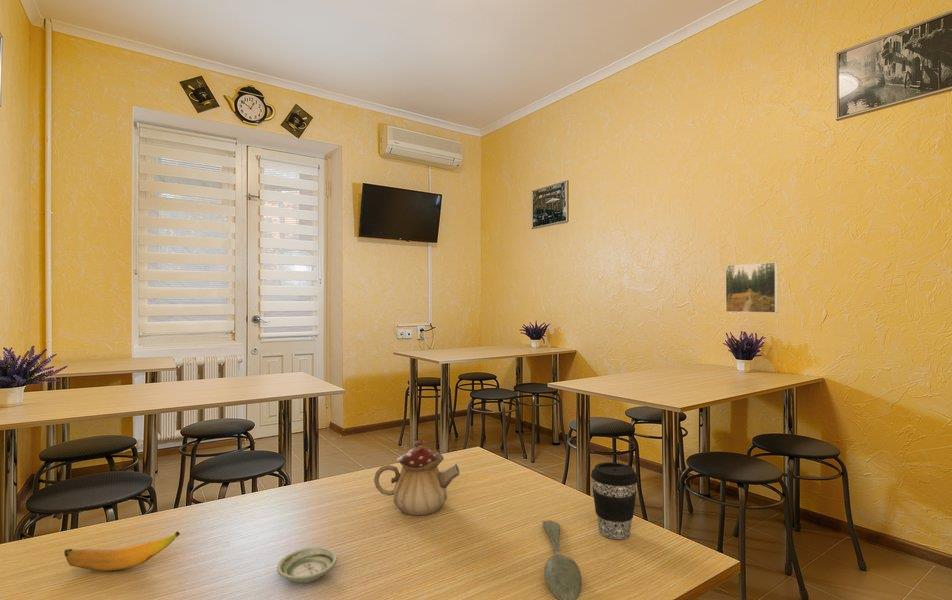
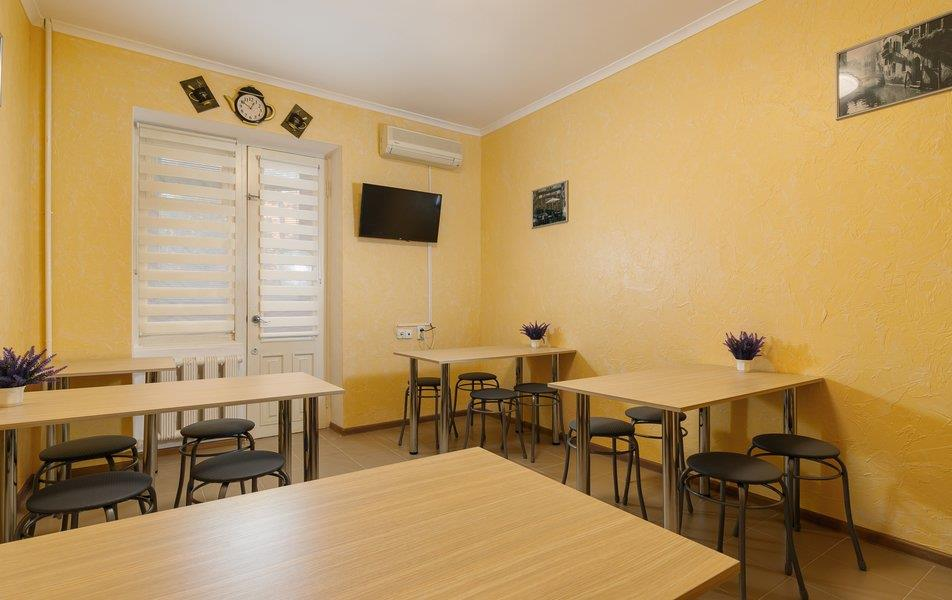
- banana (122, 551)
- coffee cup (614, 500)
- saucer (307, 567)
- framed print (750, 288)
- spoon (554, 547)
- teapot (416, 472)
